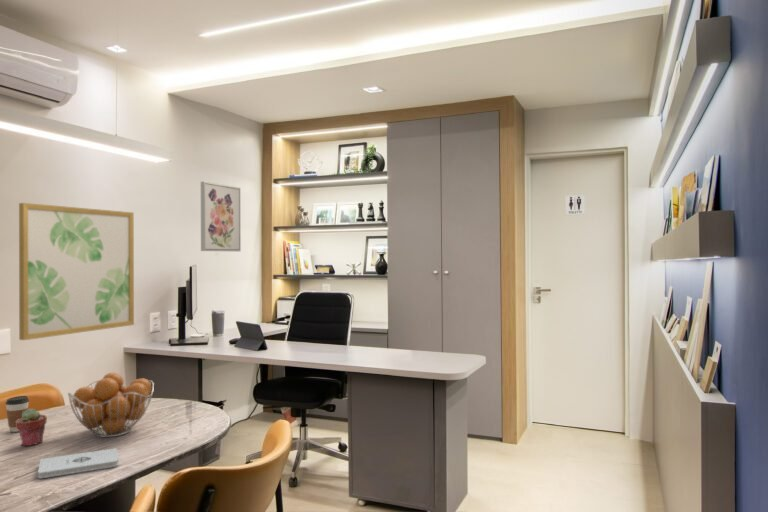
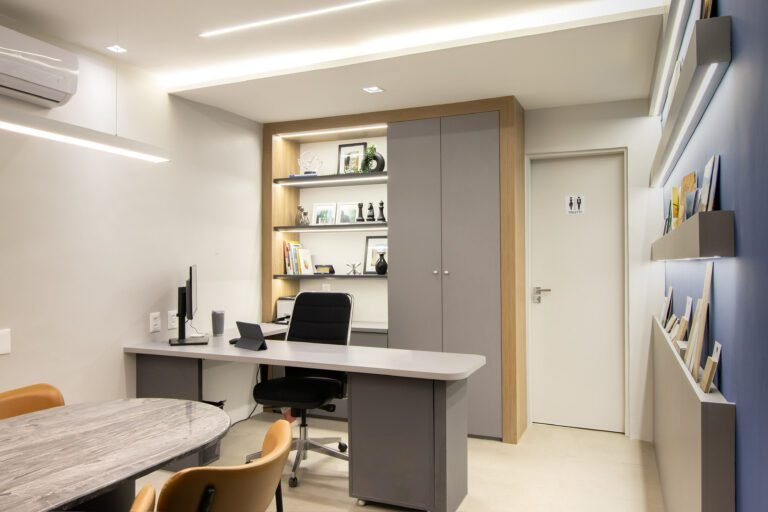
- fruit basket (112, 403)
- coffee cup (17, 413)
- notepad (79, 462)
- potted succulent (31, 425)
- wall art (221, 218)
- wall art (82, 269)
